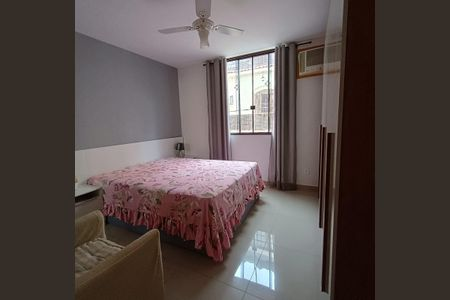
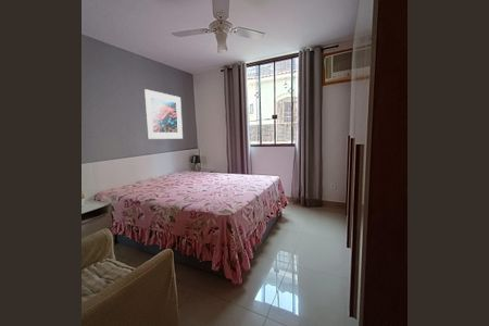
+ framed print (165, 116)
